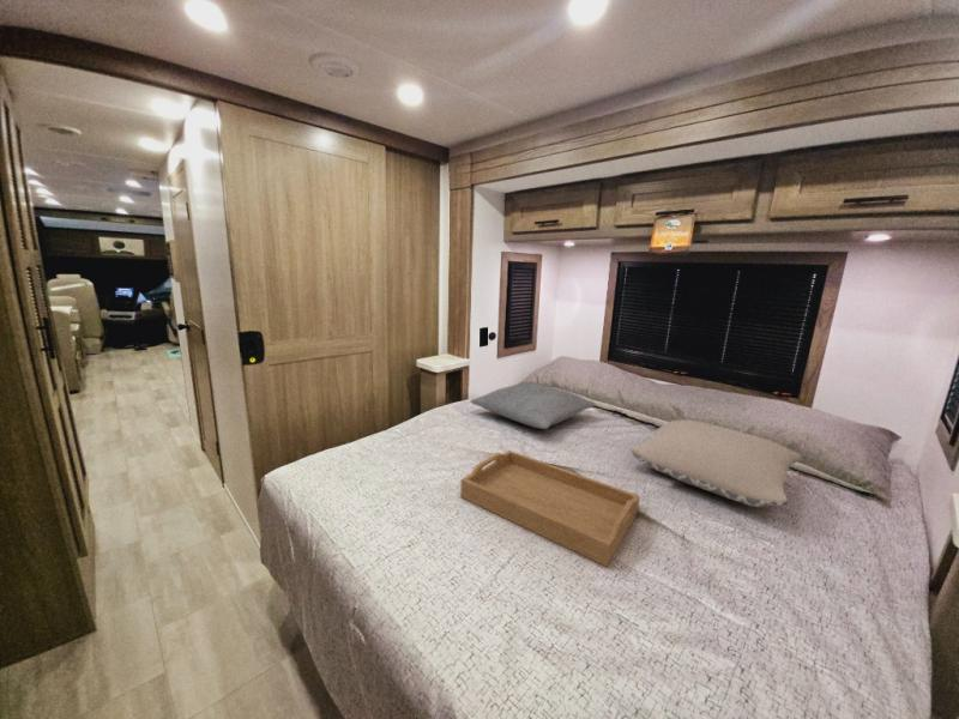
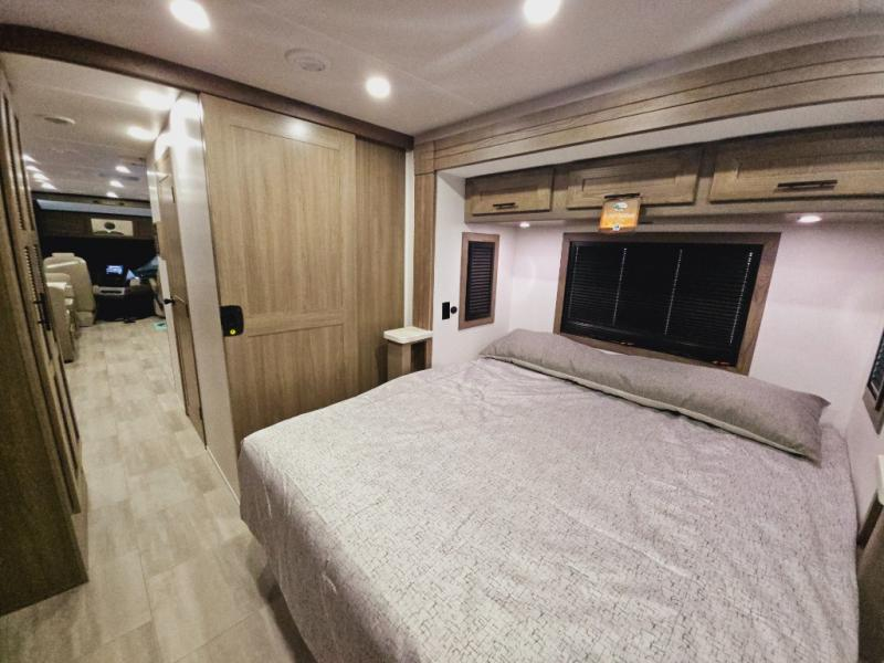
- serving tray (548, 493)
- pillow (533, 403)
- pillow (716, 453)
